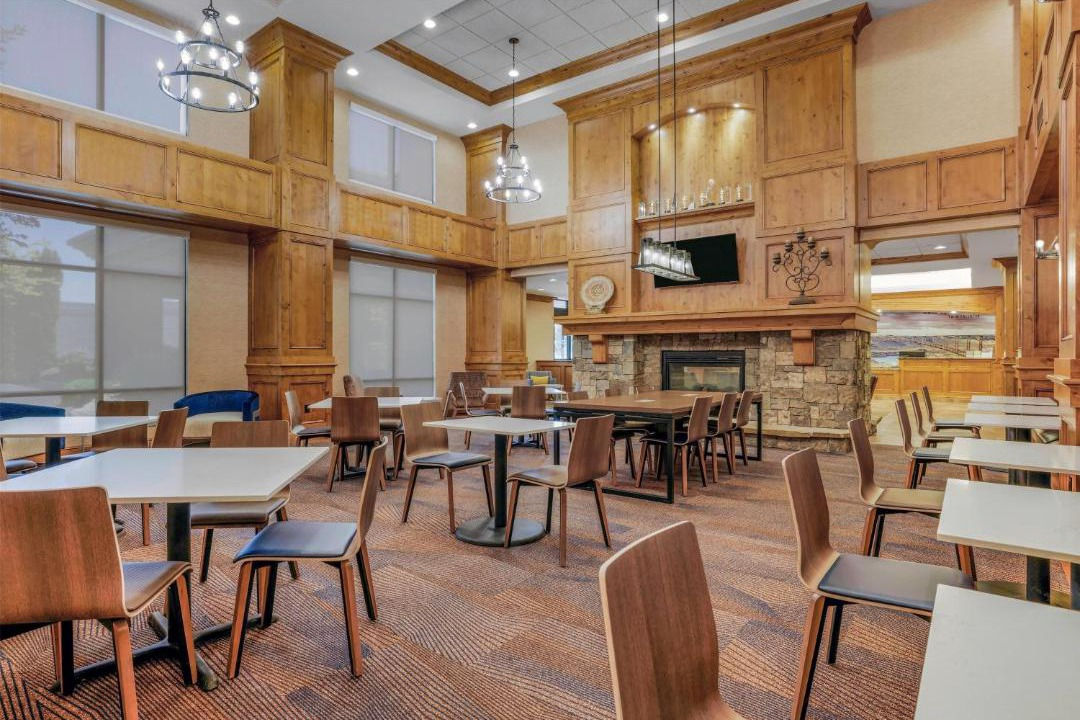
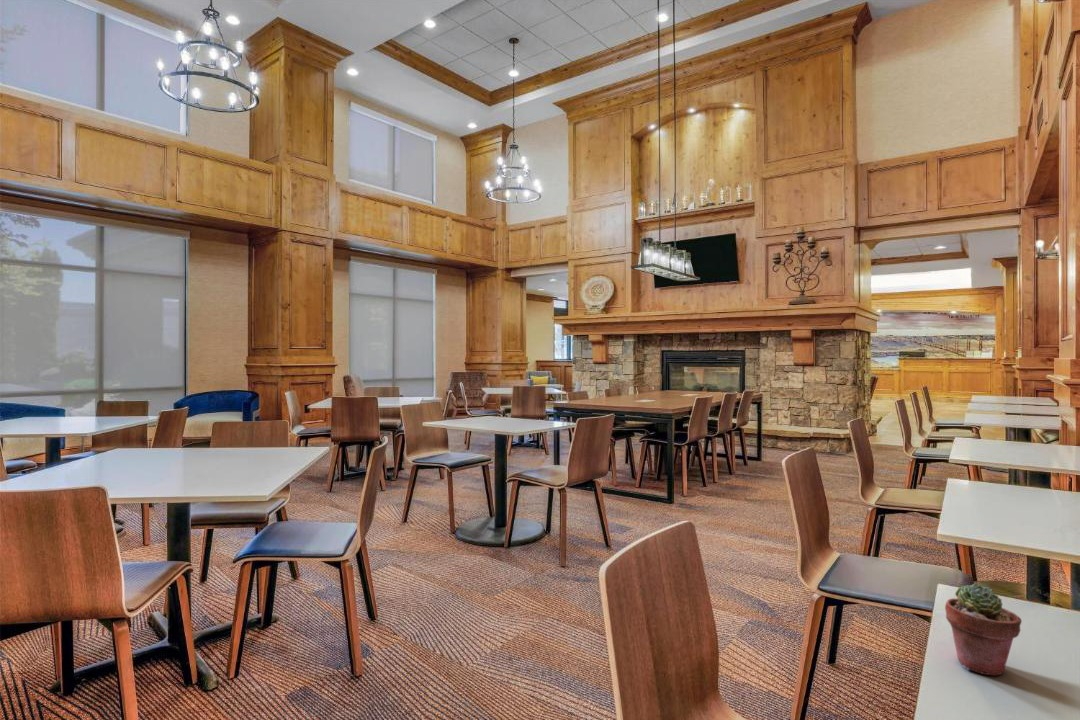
+ potted succulent (981, 625)
